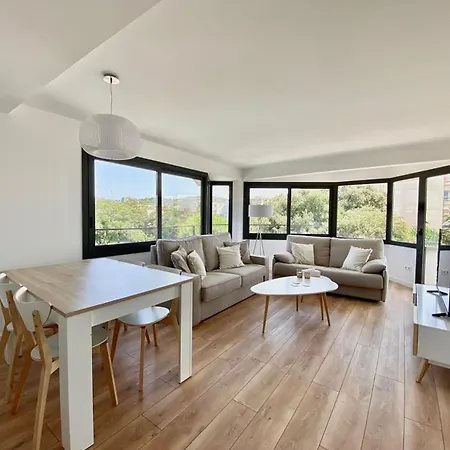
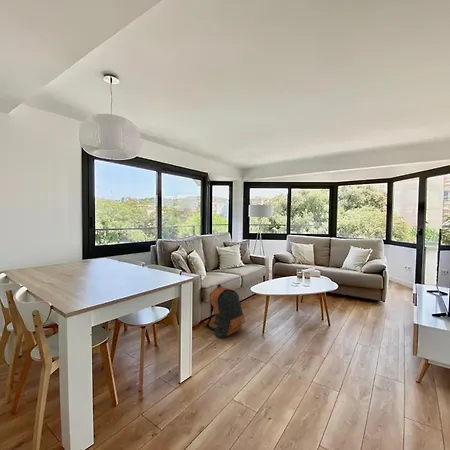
+ backpack (223, 308)
